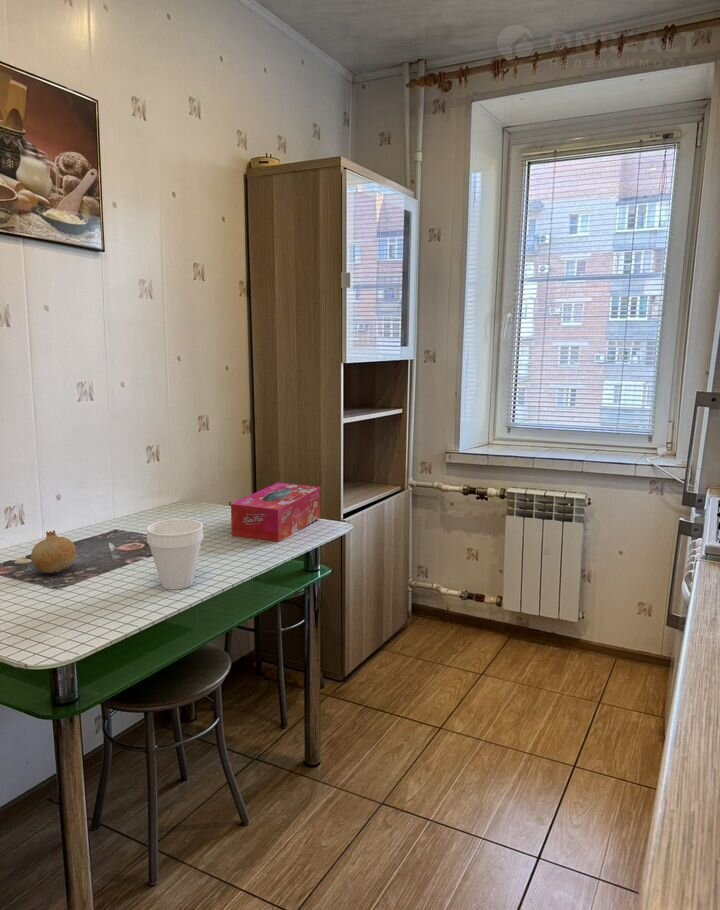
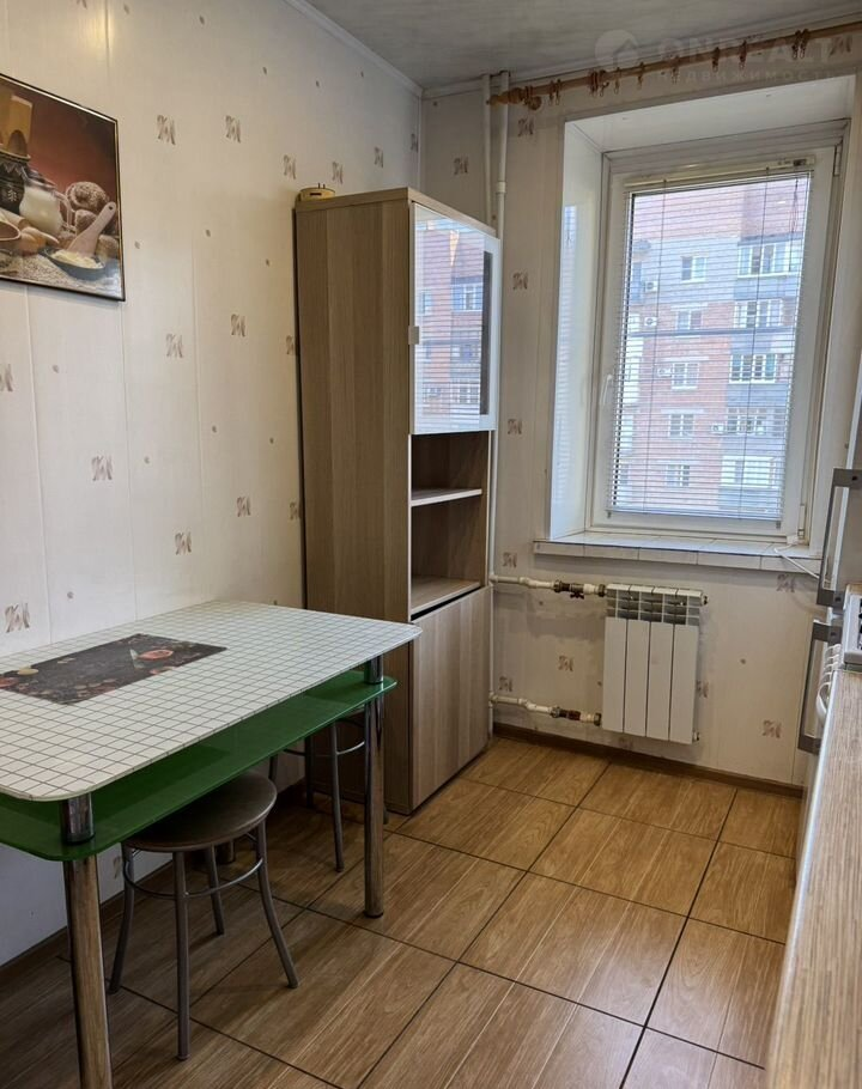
- tissue box (278, 510)
- cup (176, 555)
- fruit (53, 552)
